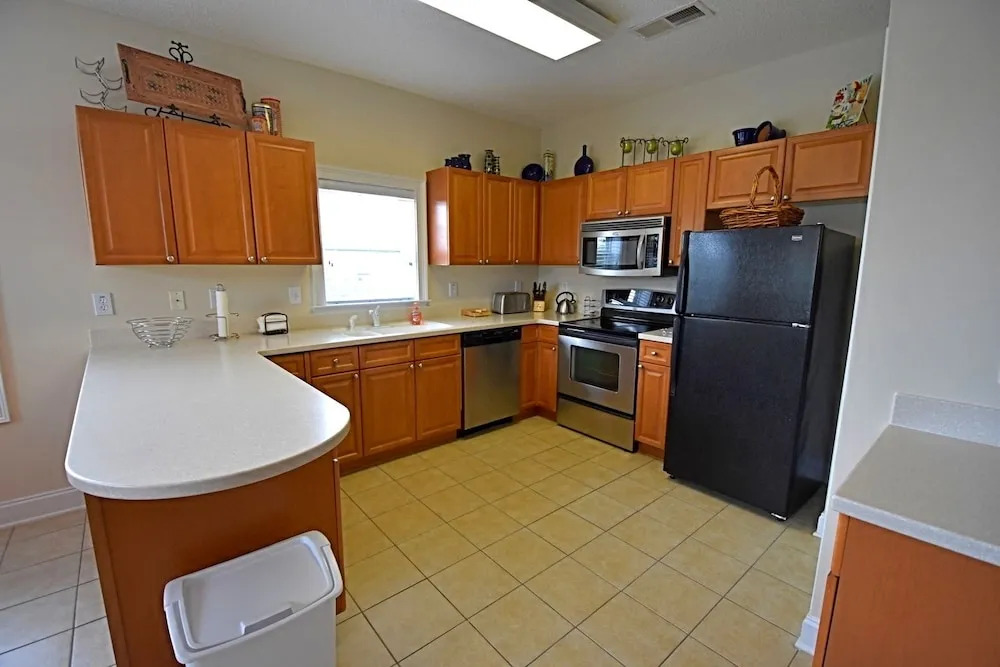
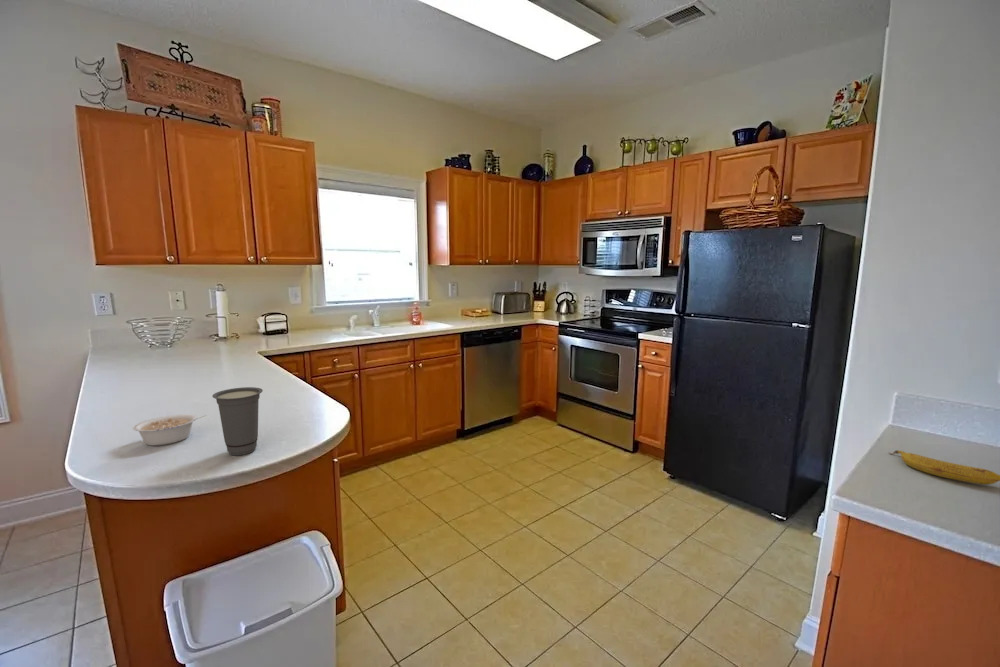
+ cup (240, 422)
+ fruit (940, 464)
+ legume (169, 428)
